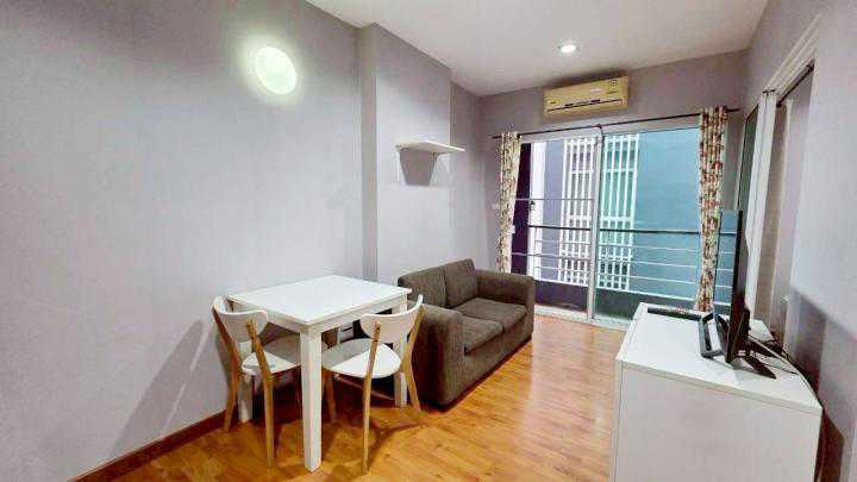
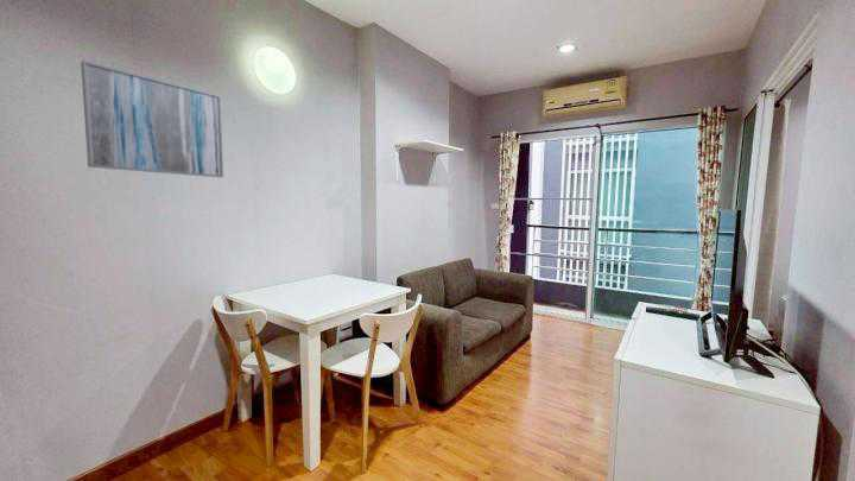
+ wall art (162, 127)
